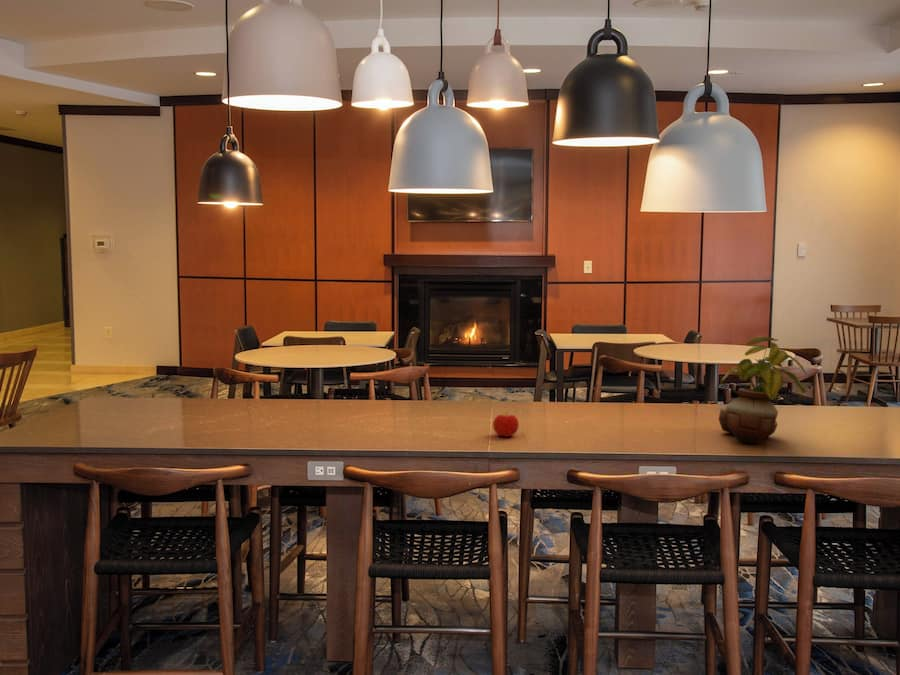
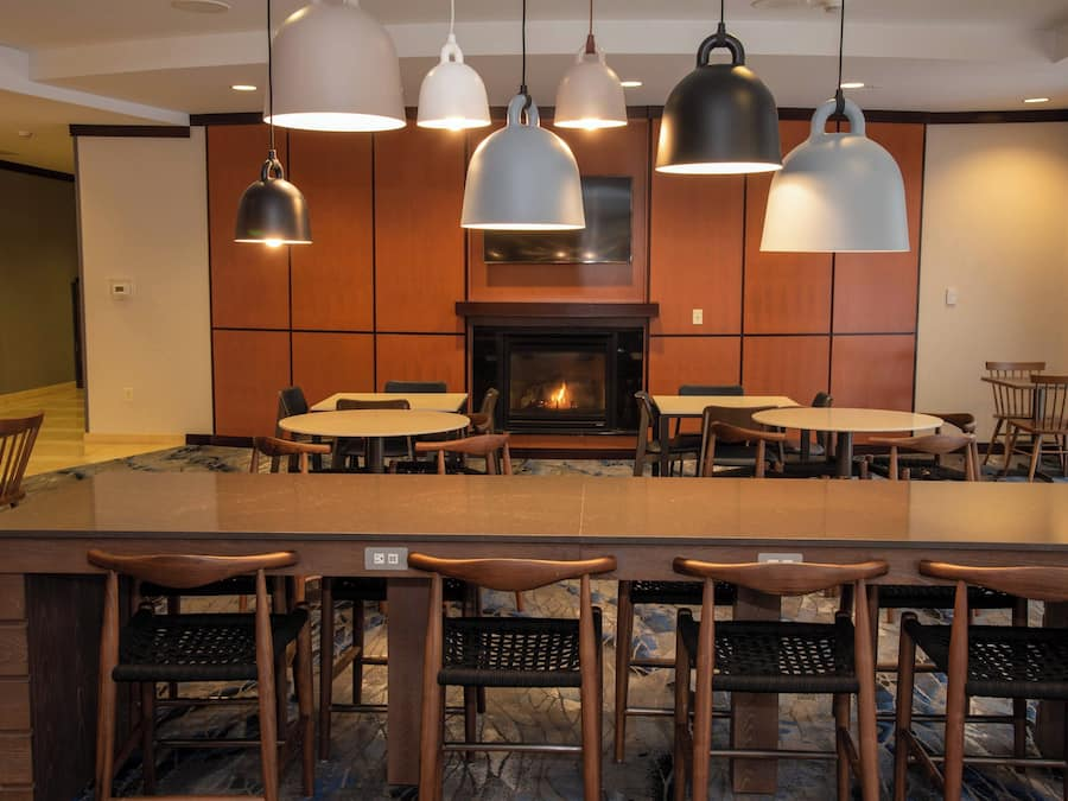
- fruit (505, 423)
- potted plant (760, 389)
